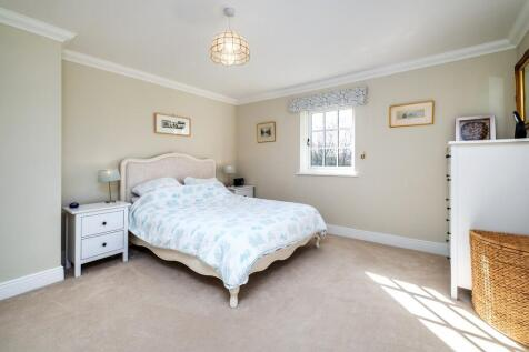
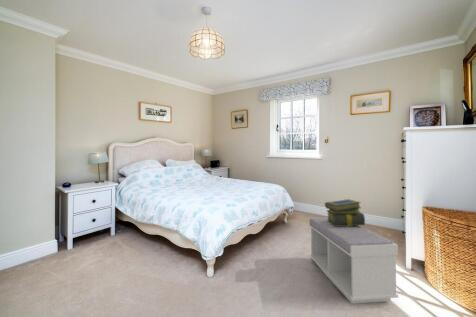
+ stack of books (343, 212)
+ bench (345, 252)
